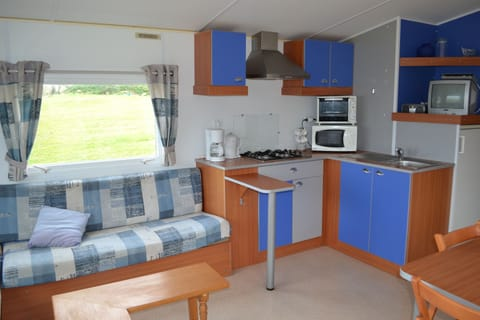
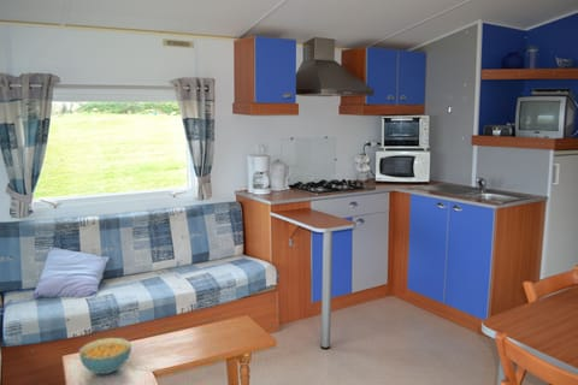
+ cereal bowl (105, 359)
